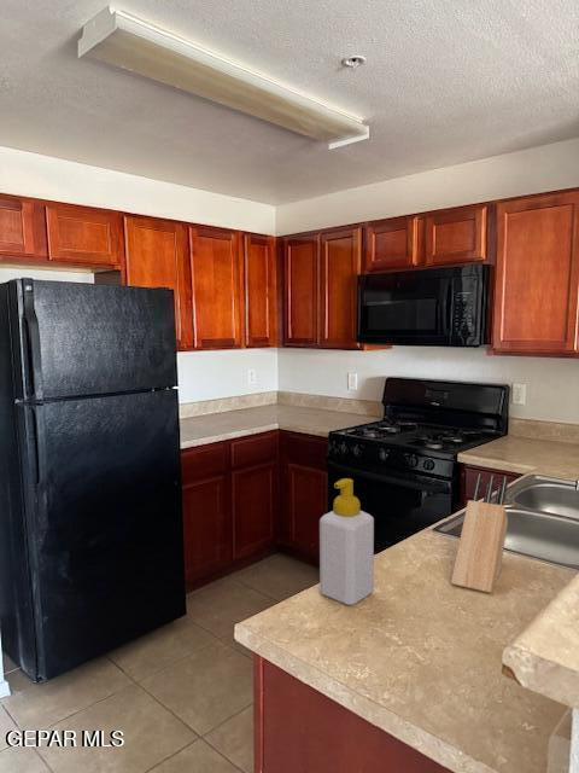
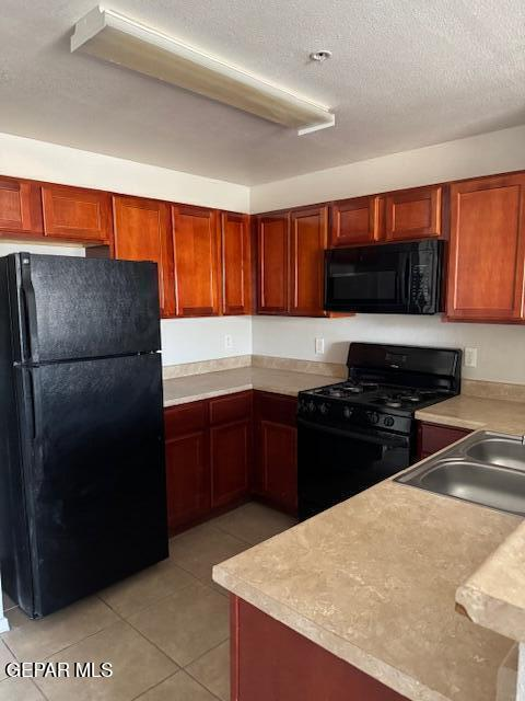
- soap bottle (346, 537)
- knife block (482, 527)
